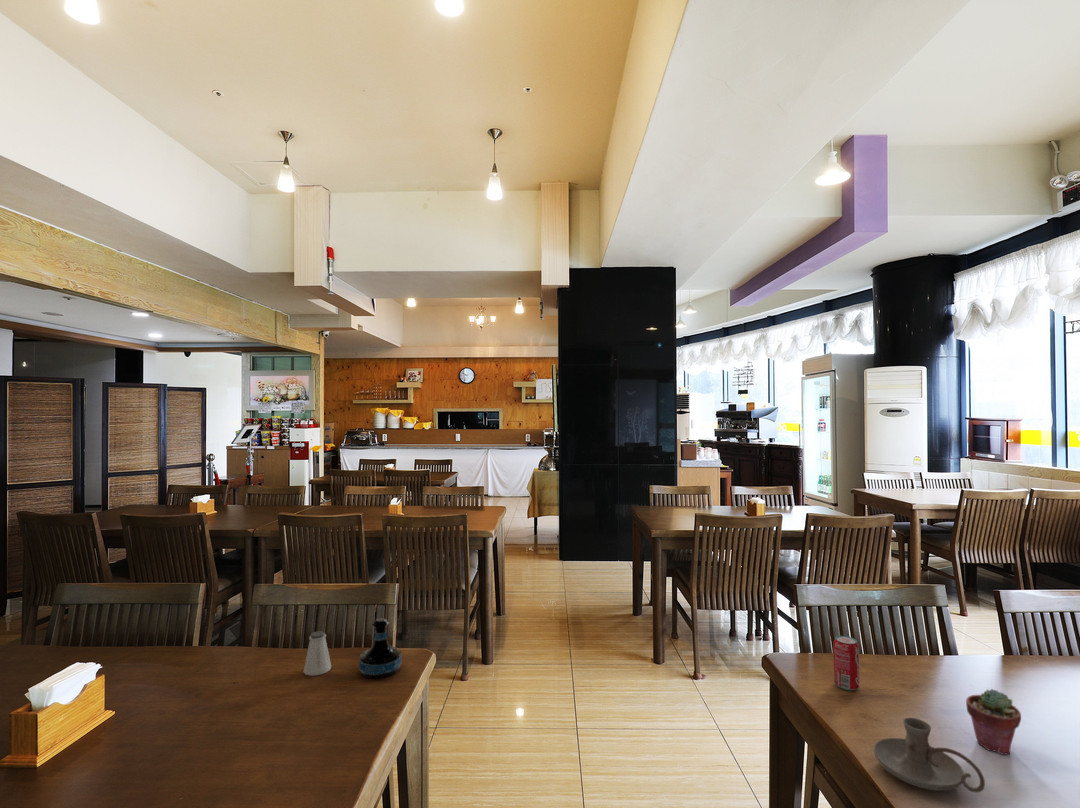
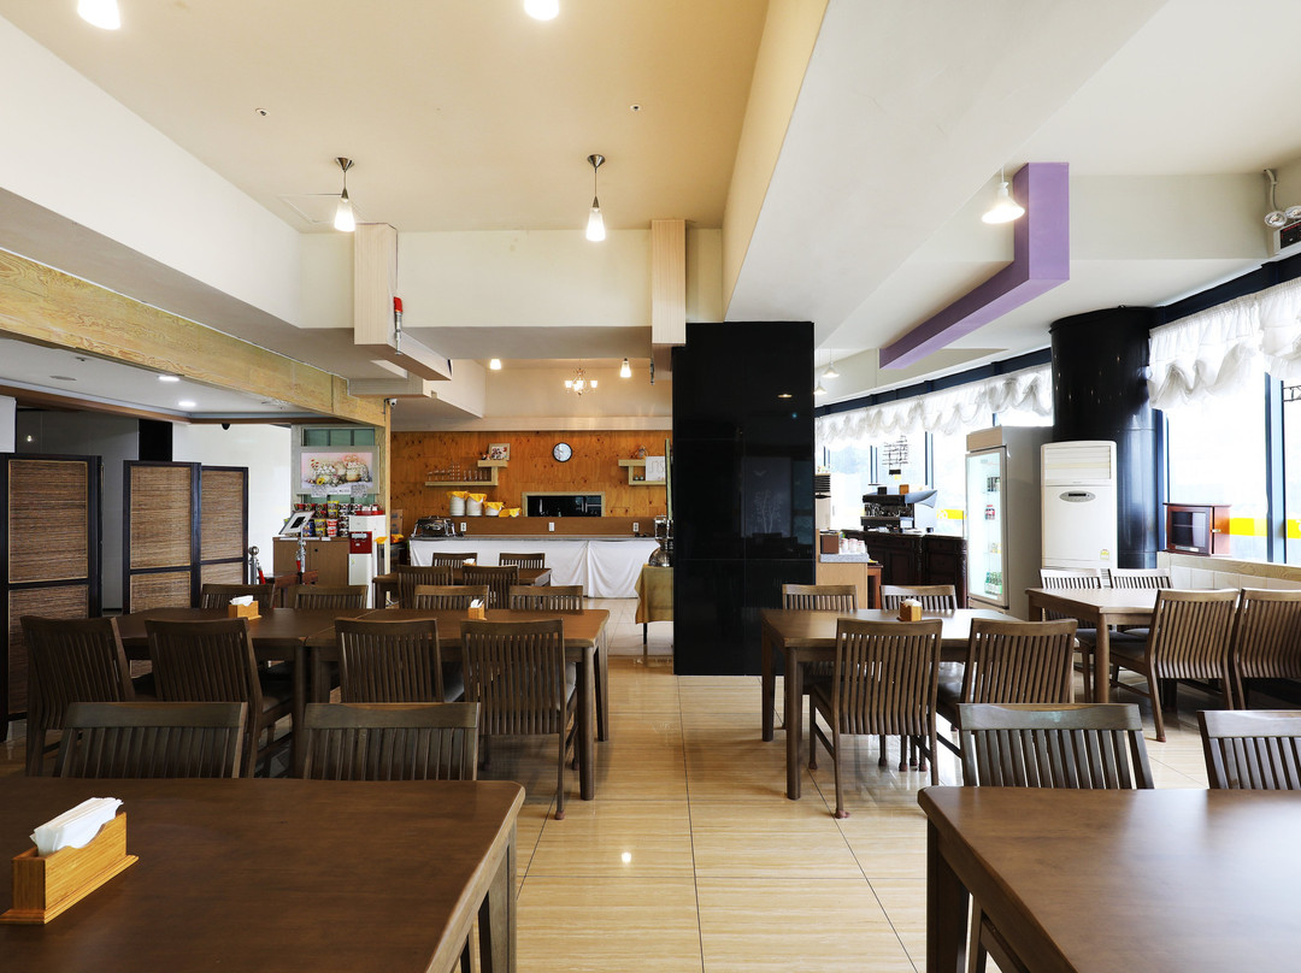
- potted succulent (993, 717)
- saltshaker (317, 651)
- beverage can (846, 662)
- candle holder (927, 753)
- tequila bottle (380, 644)
